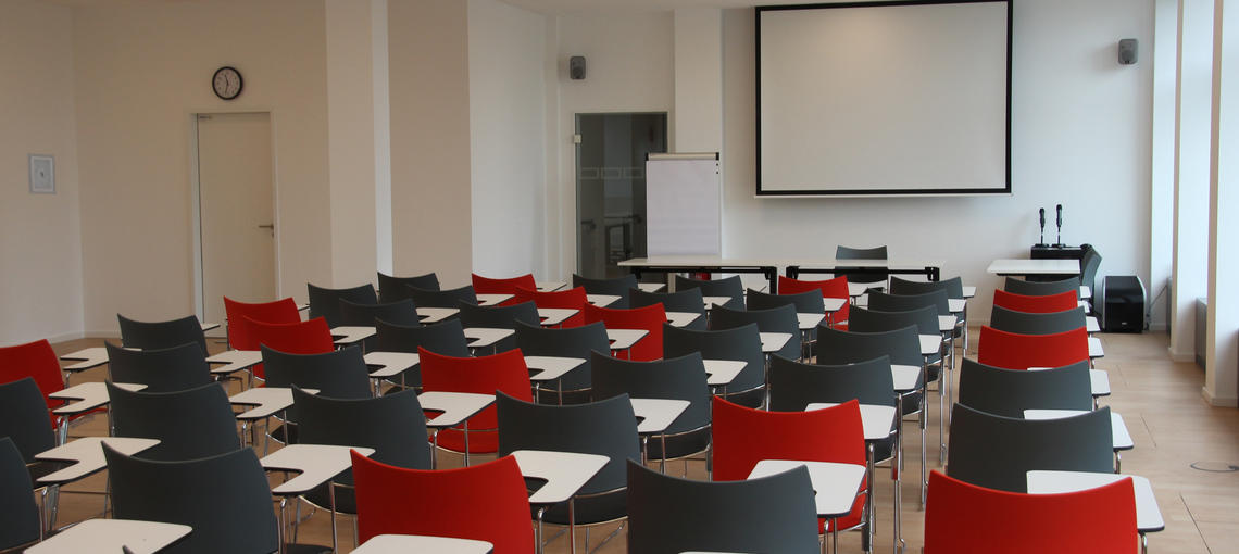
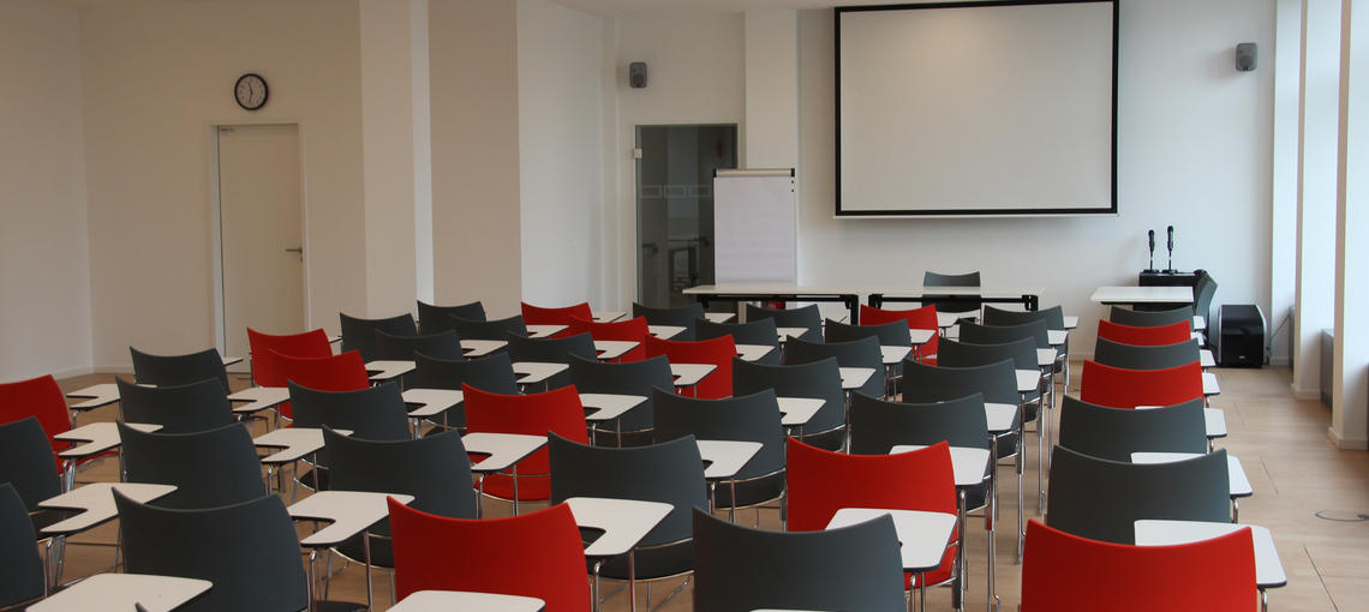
- wall art (41, 174)
